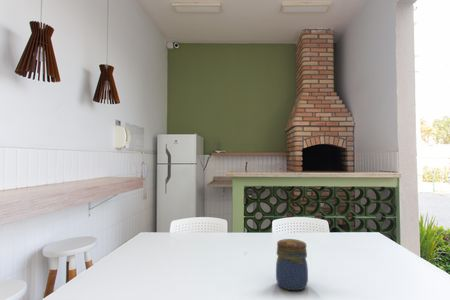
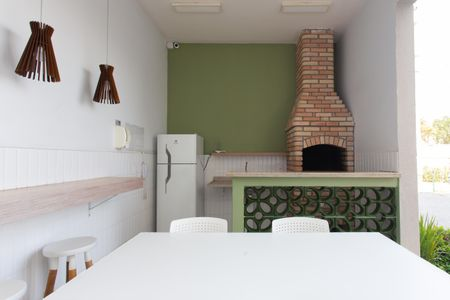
- jar (291, 262)
